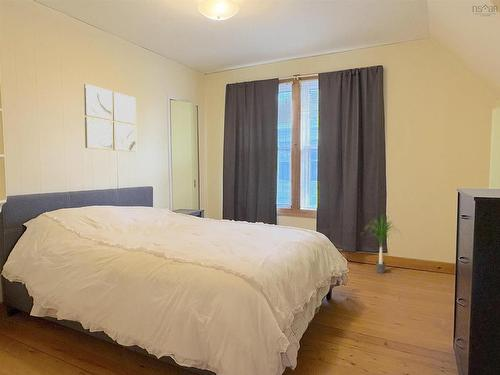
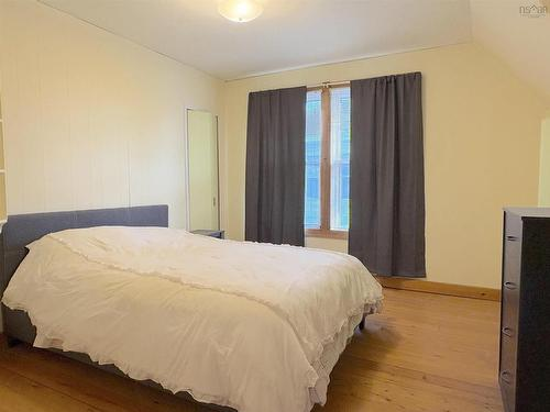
- potted plant (380, 241)
- wall art (112, 120)
